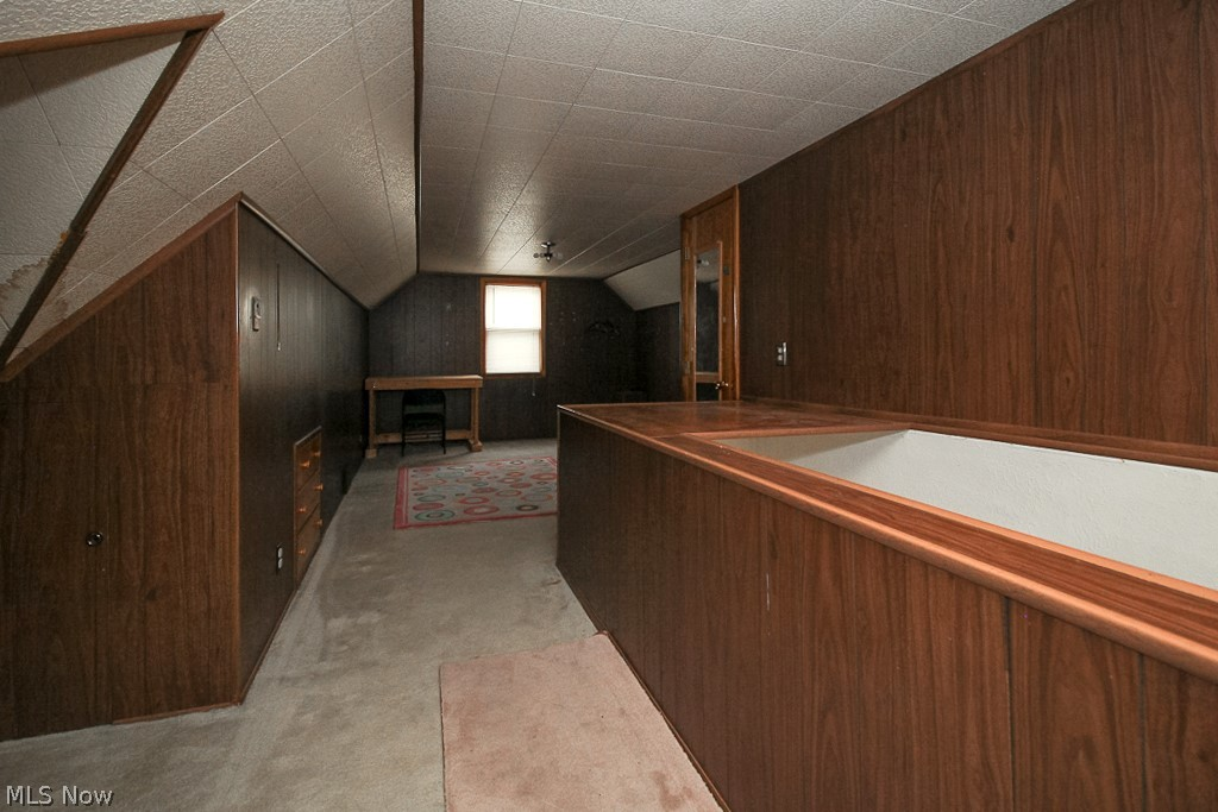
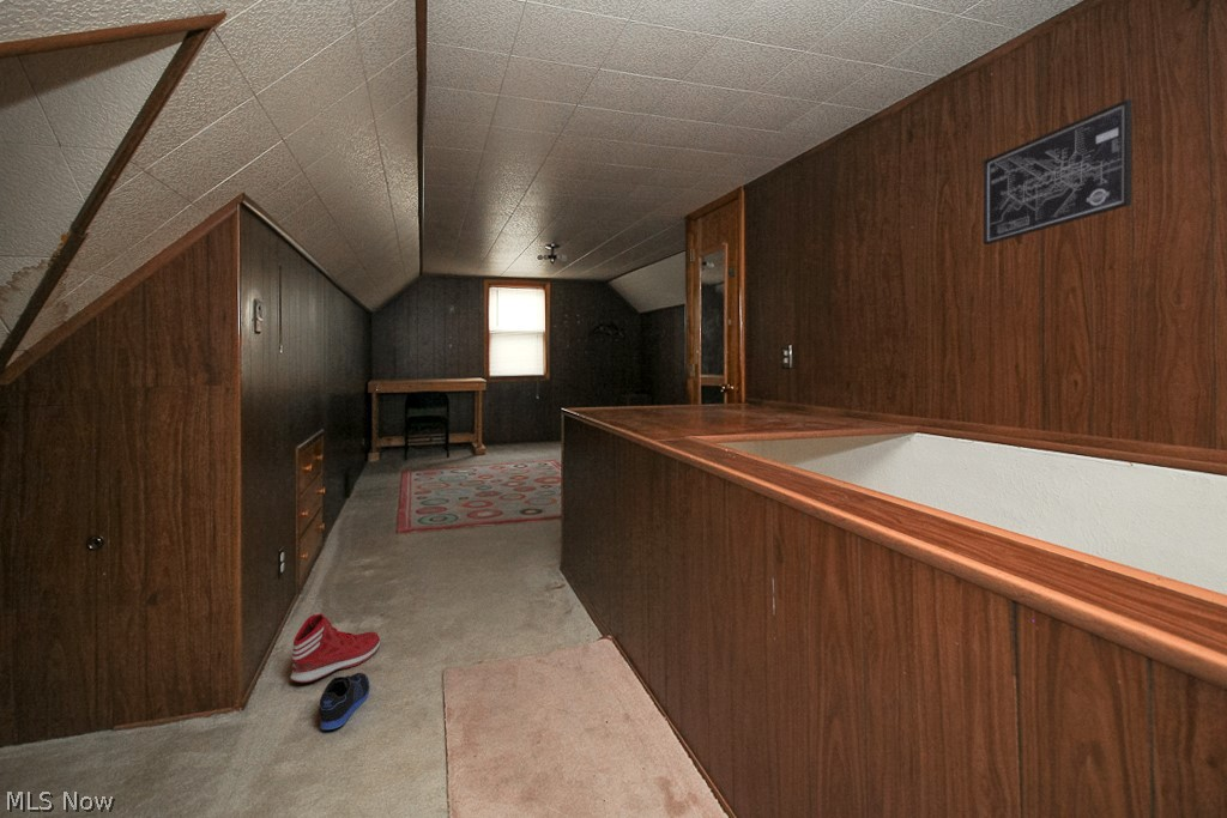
+ sneaker (346, 689)
+ wall art (1048, 180)
+ sneaker (338, 636)
